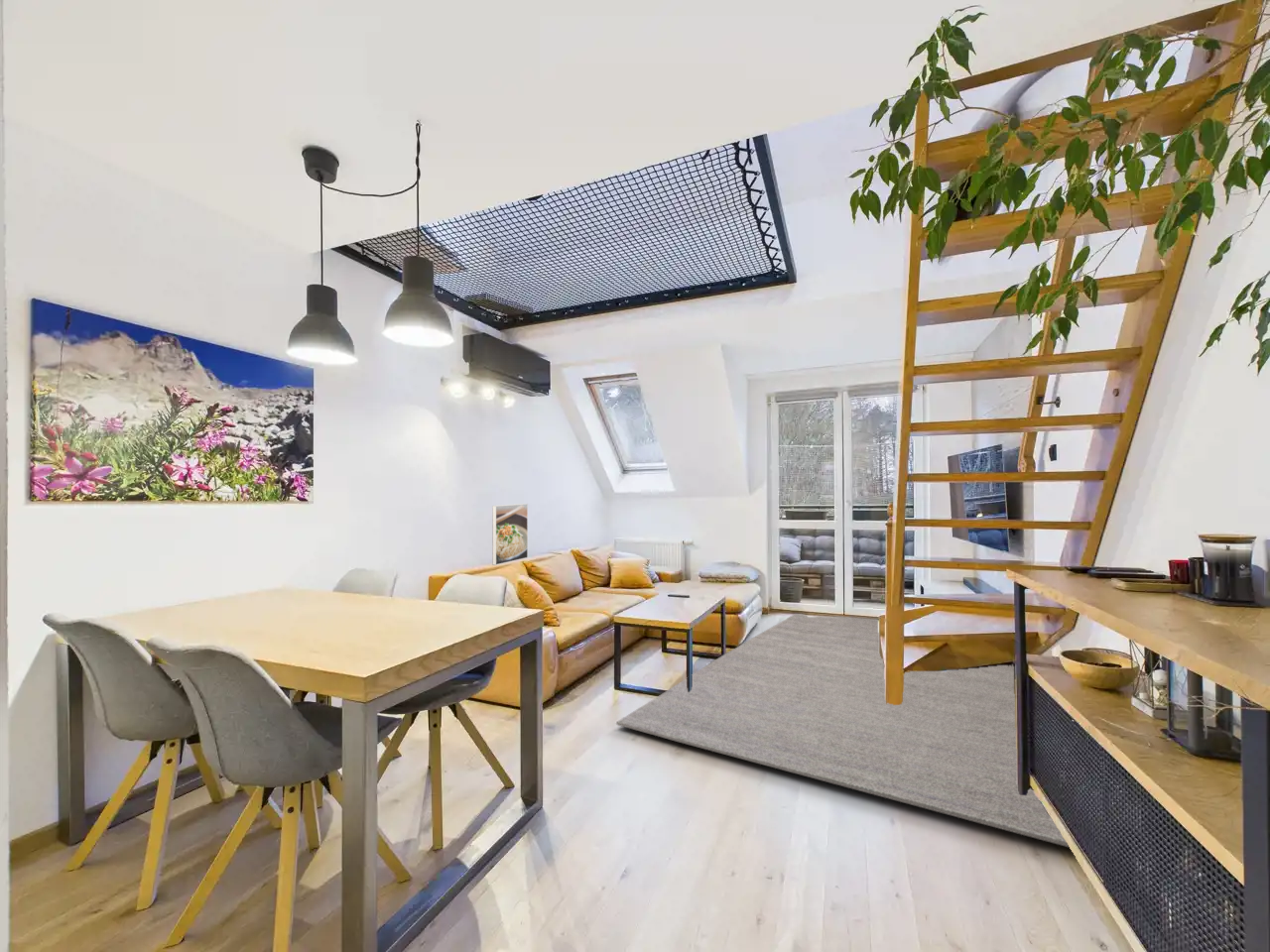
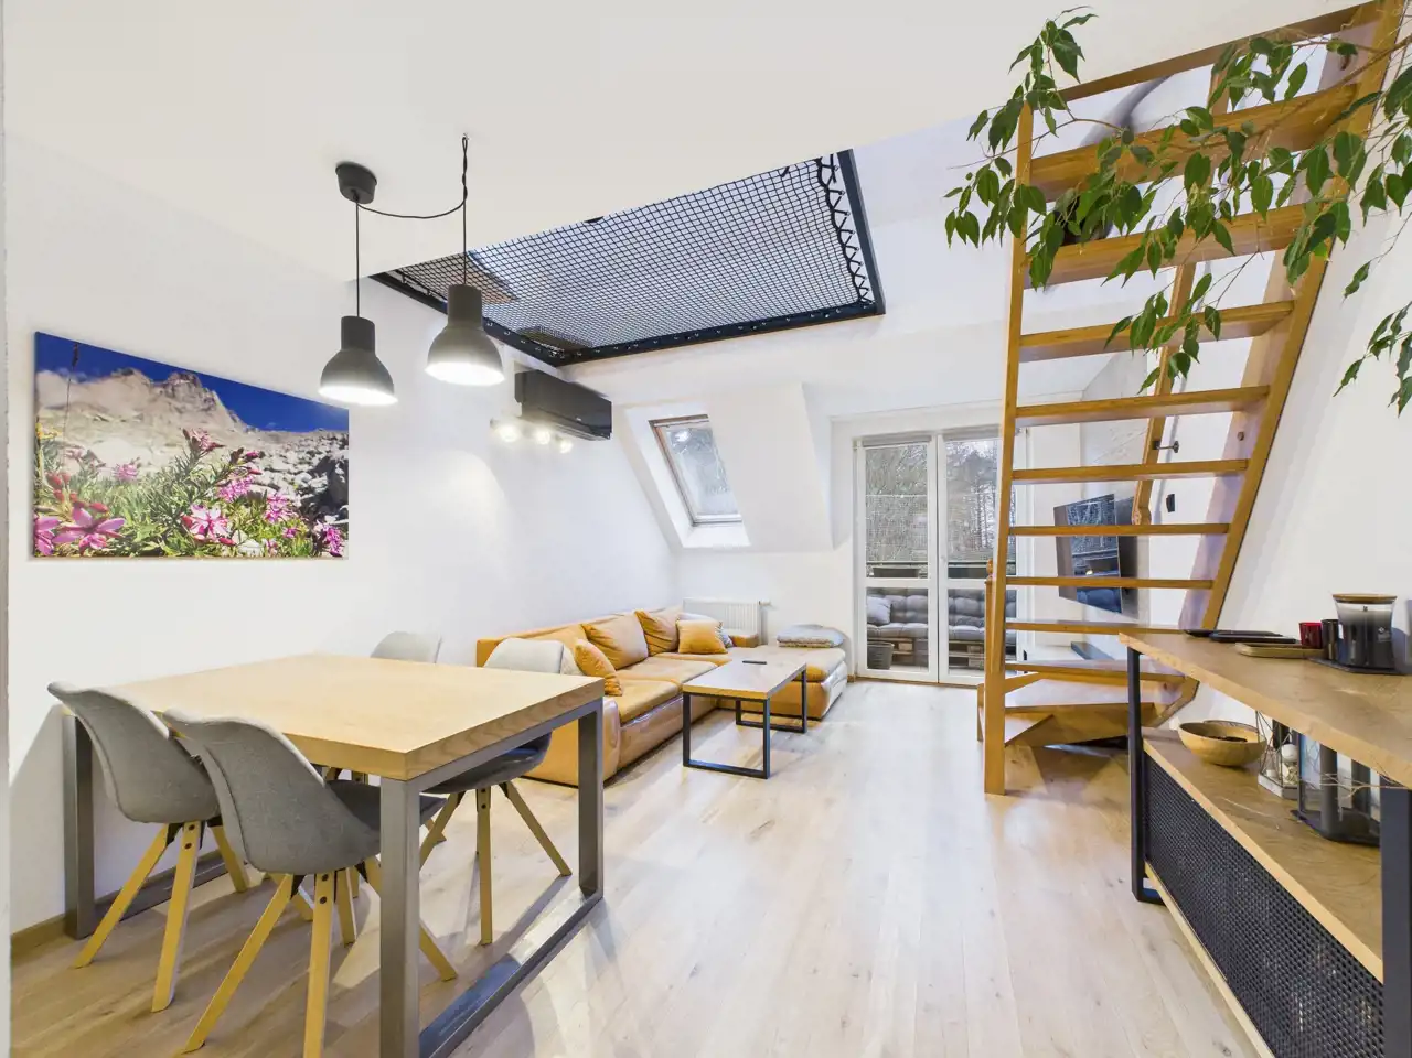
- rug (912, 677)
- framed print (510, 533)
